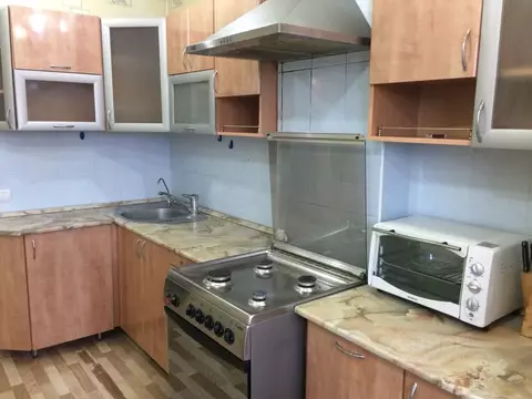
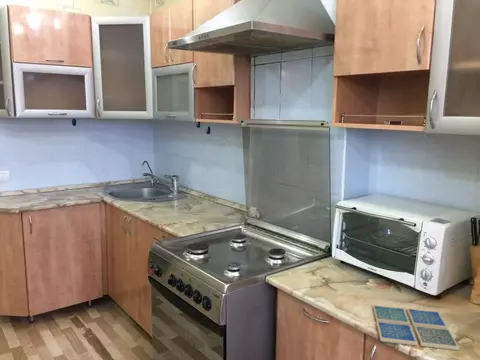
+ drink coaster (410, 325)
